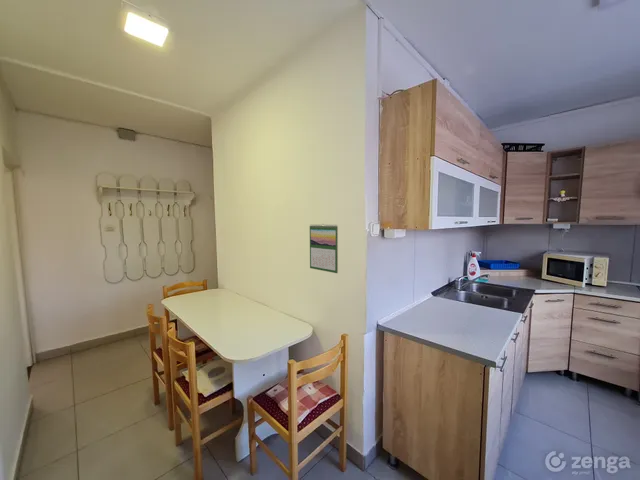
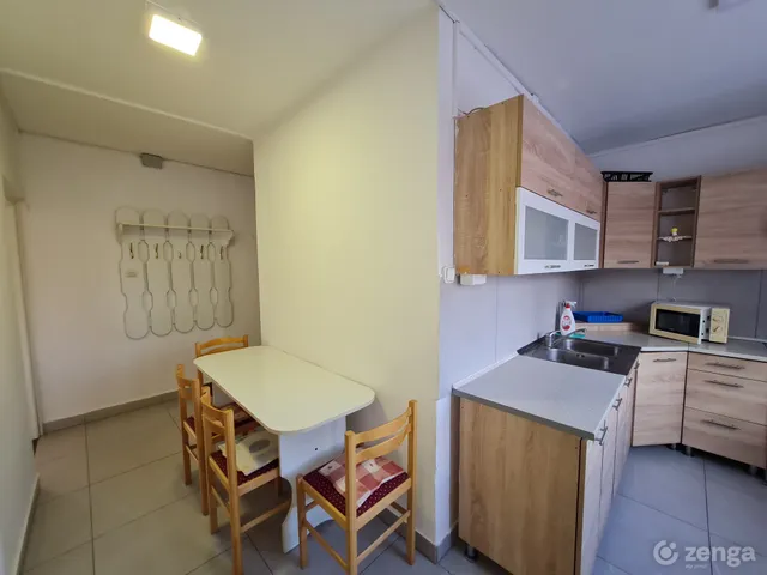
- calendar (323, 247)
